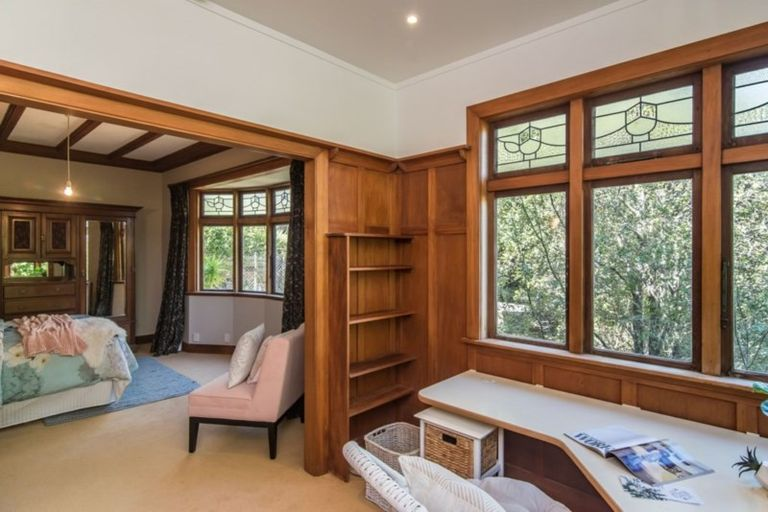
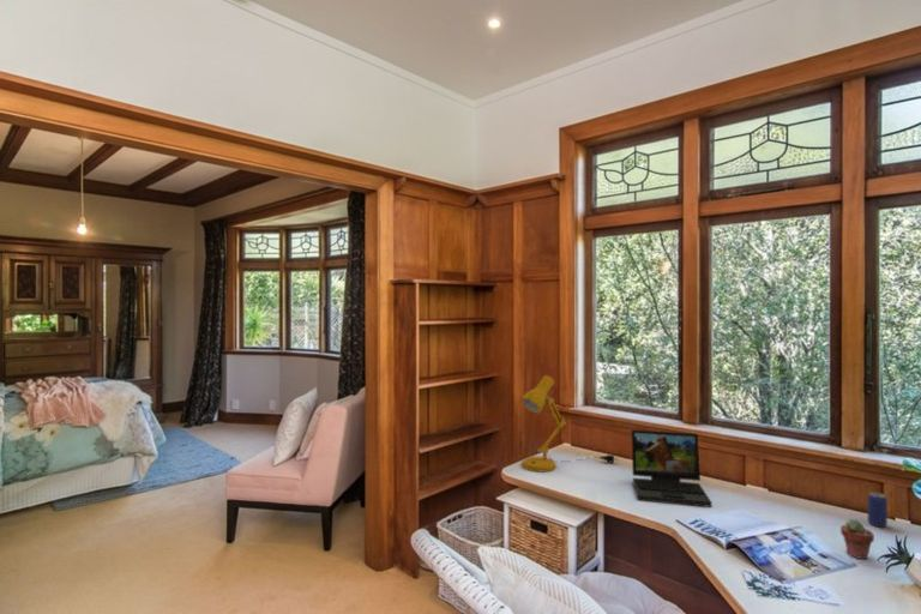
+ beverage can (877, 508)
+ desk lamp (564, 420)
+ laptop (668, 464)
+ potted succulent (856, 536)
